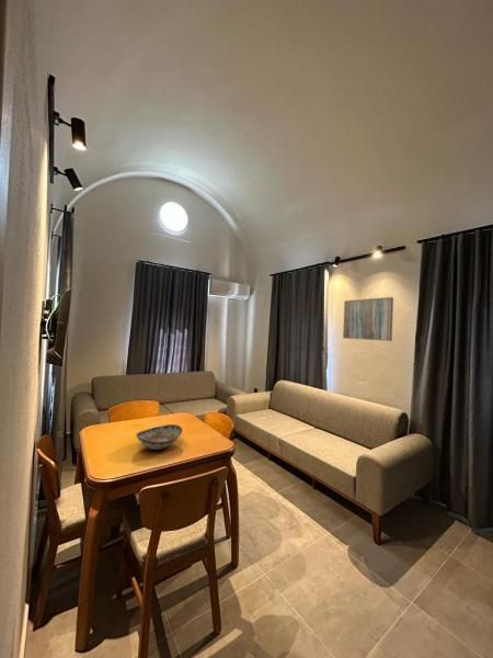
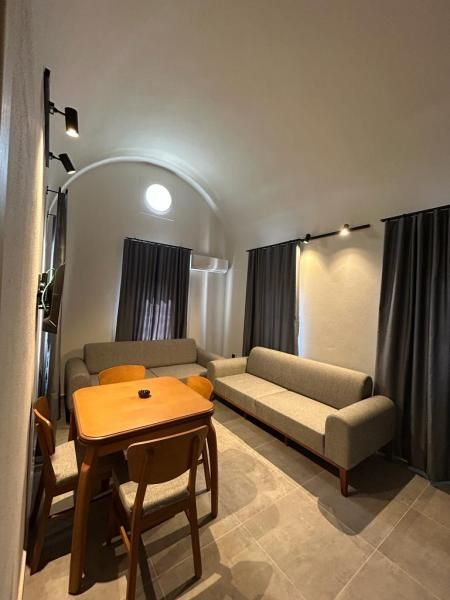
- wall art (366, 319)
- decorative bowl (159, 439)
